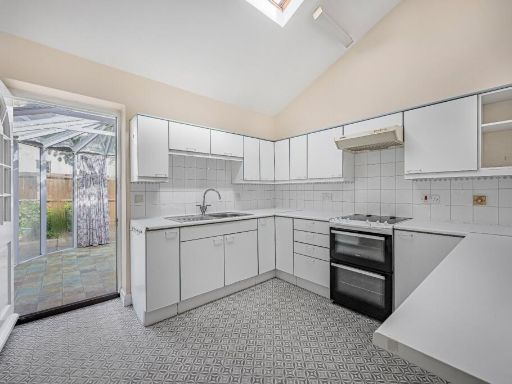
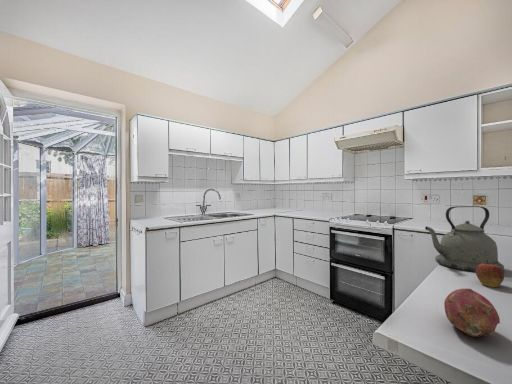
+ fruit (489, 273)
+ kettle (465, 236)
+ fruit (470, 309)
